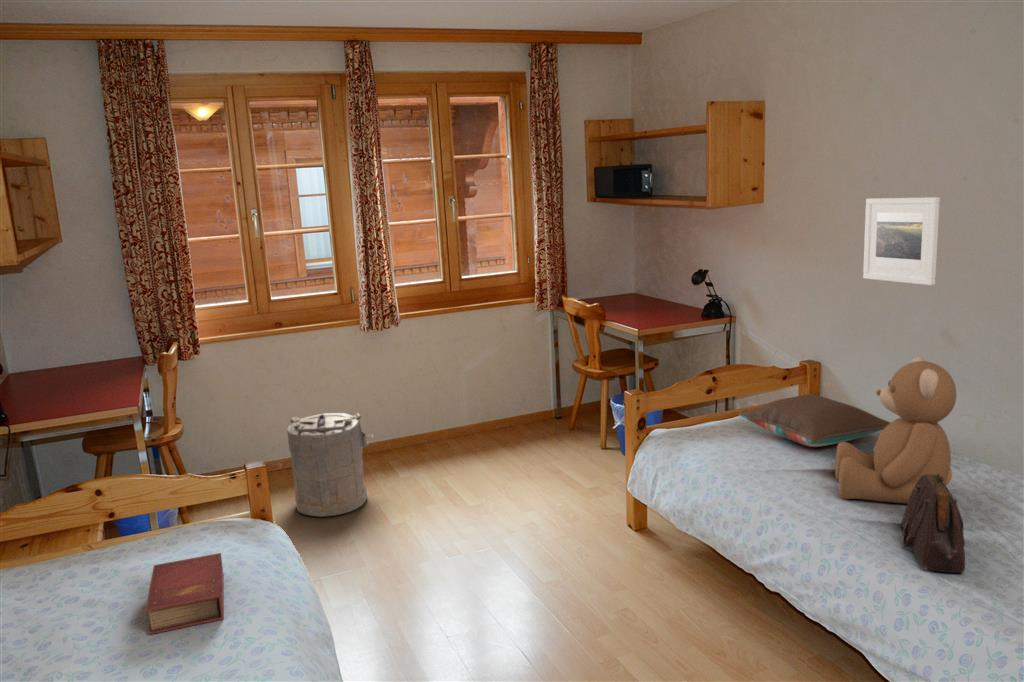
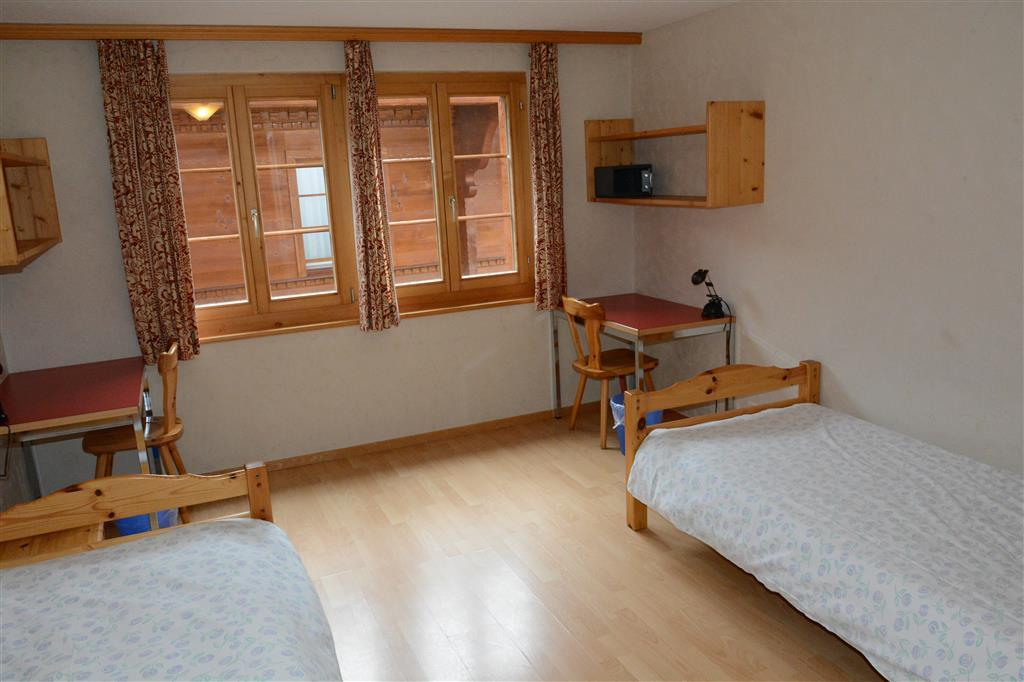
- teddy bear (895, 428)
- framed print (899, 240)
- laundry hamper (325, 458)
- handbag (934, 512)
- pillow (813, 419)
- book (187, 590)
